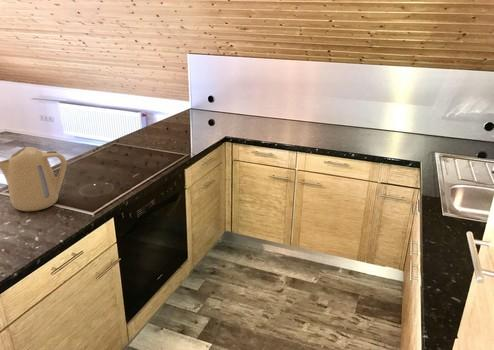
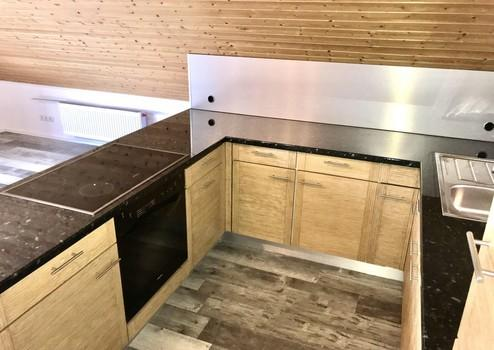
- kettle (34, 175)
